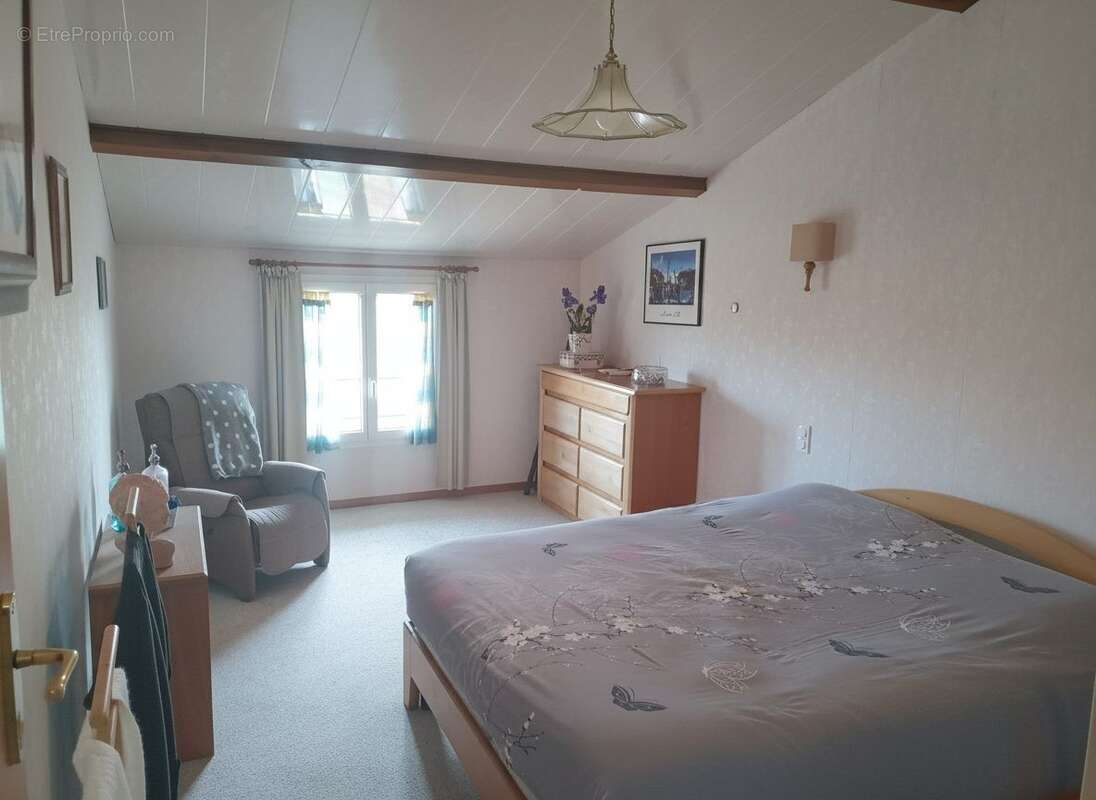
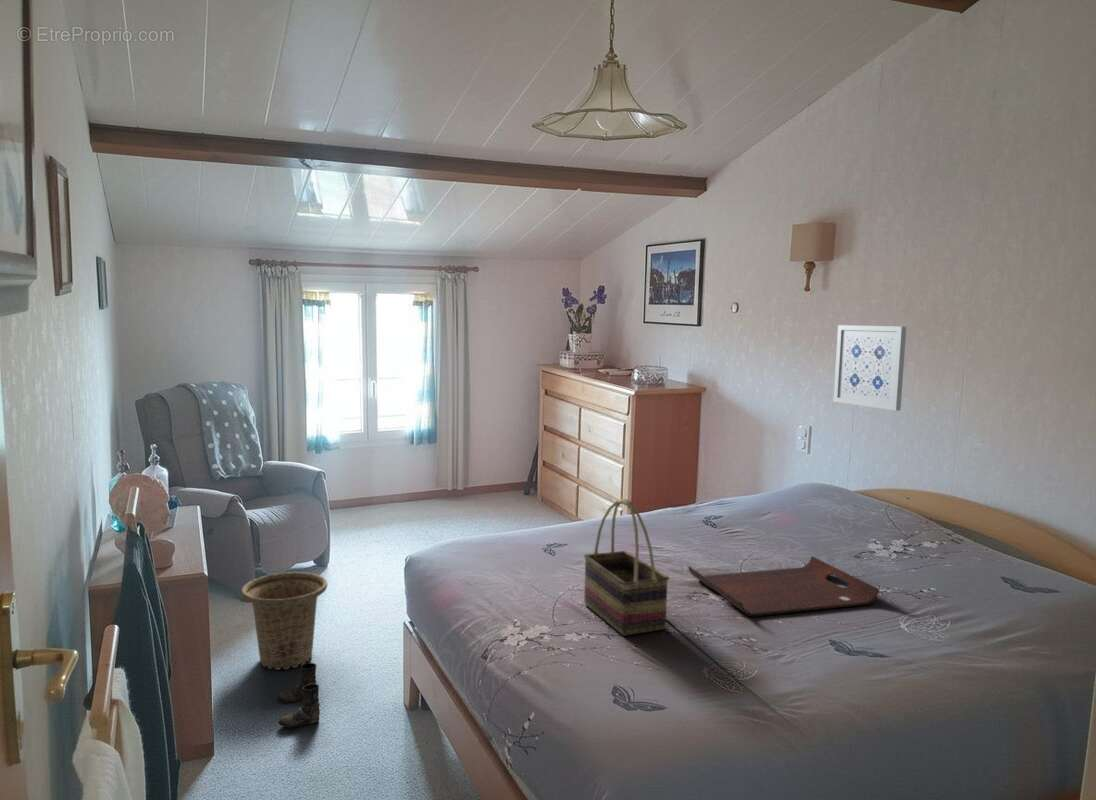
+ wall art (868, 366)
+ serving tray (779, 583)
+ boots (298, 694)
+ woven basket (625, 558)
+ basket (285, 622)
